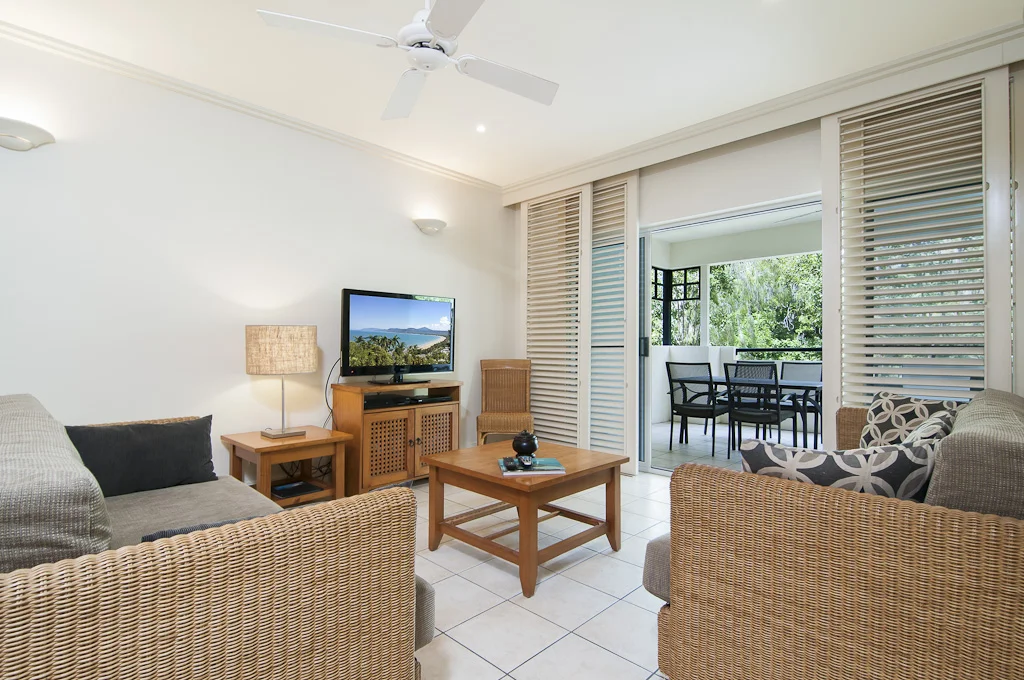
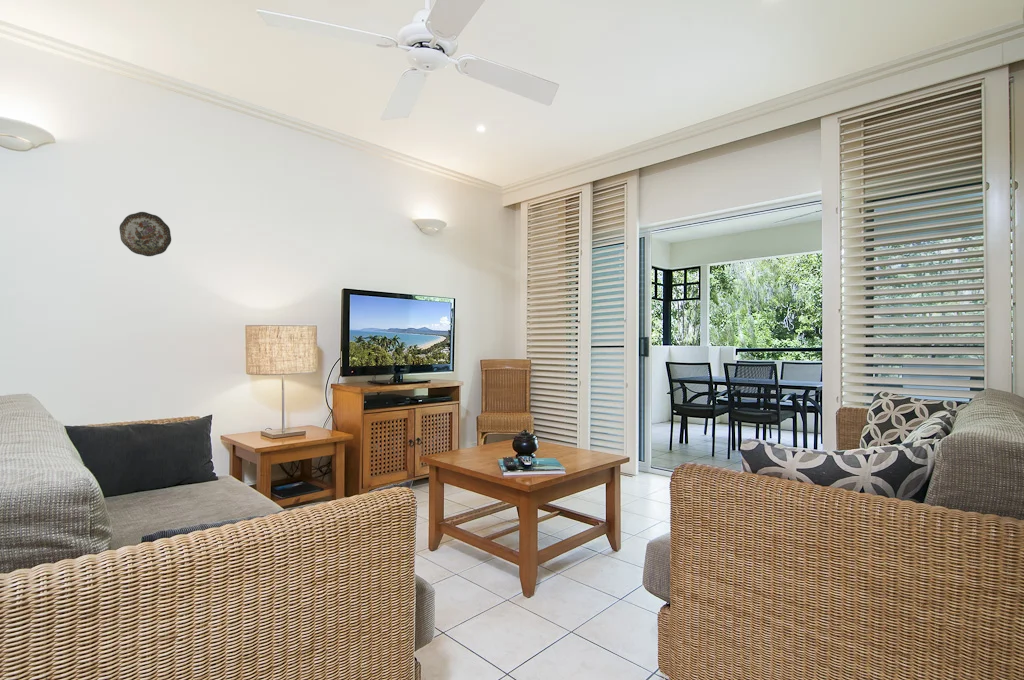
+ decorative plate (145, 234)
